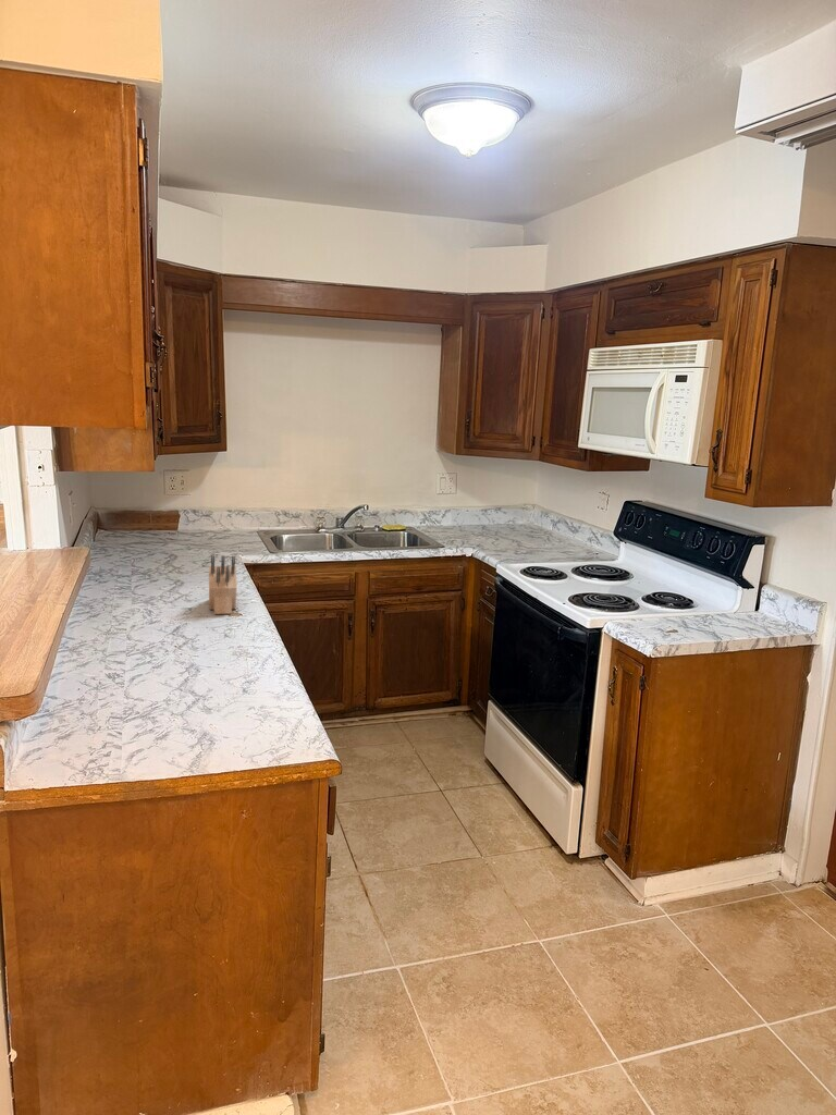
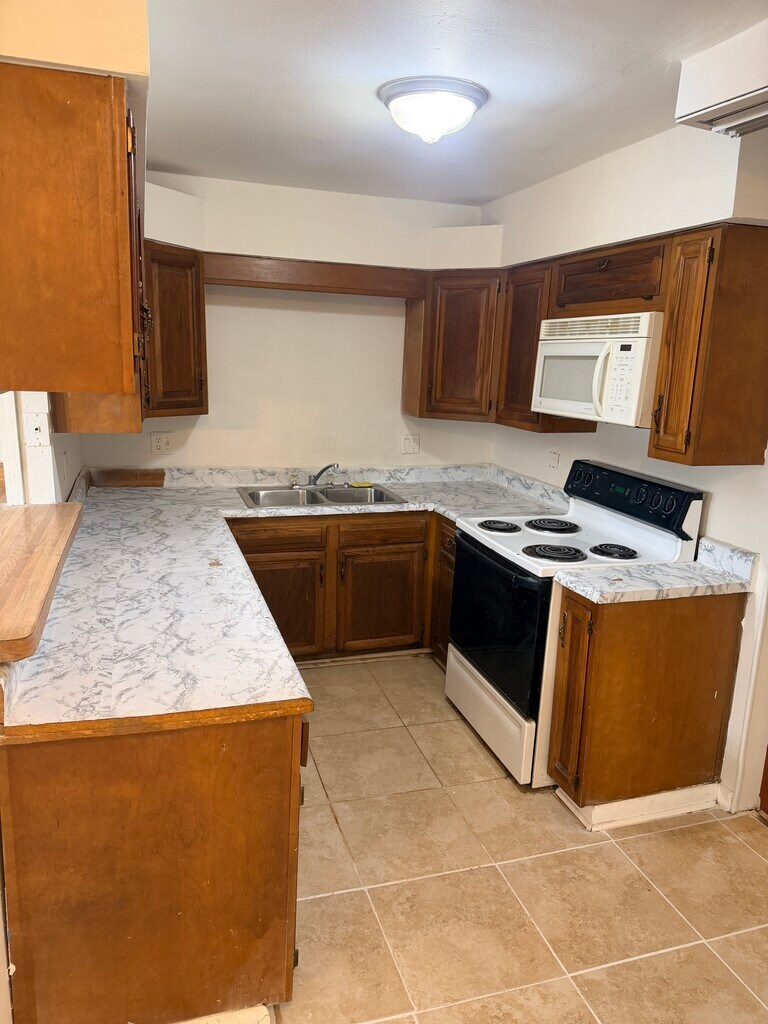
- knife block (222, 579)
